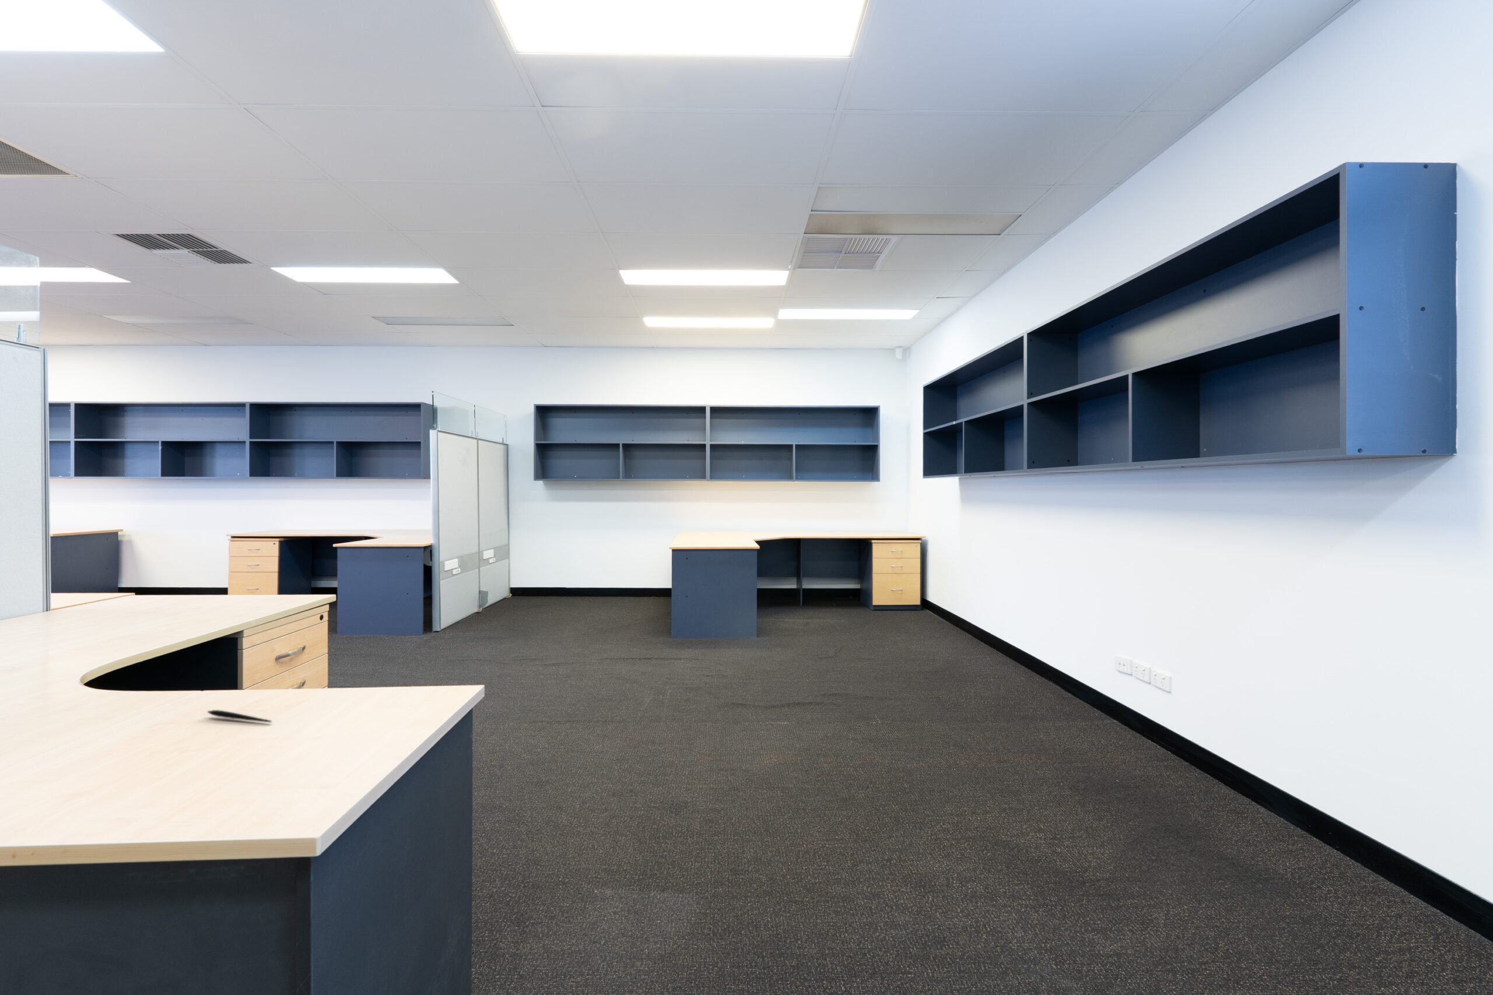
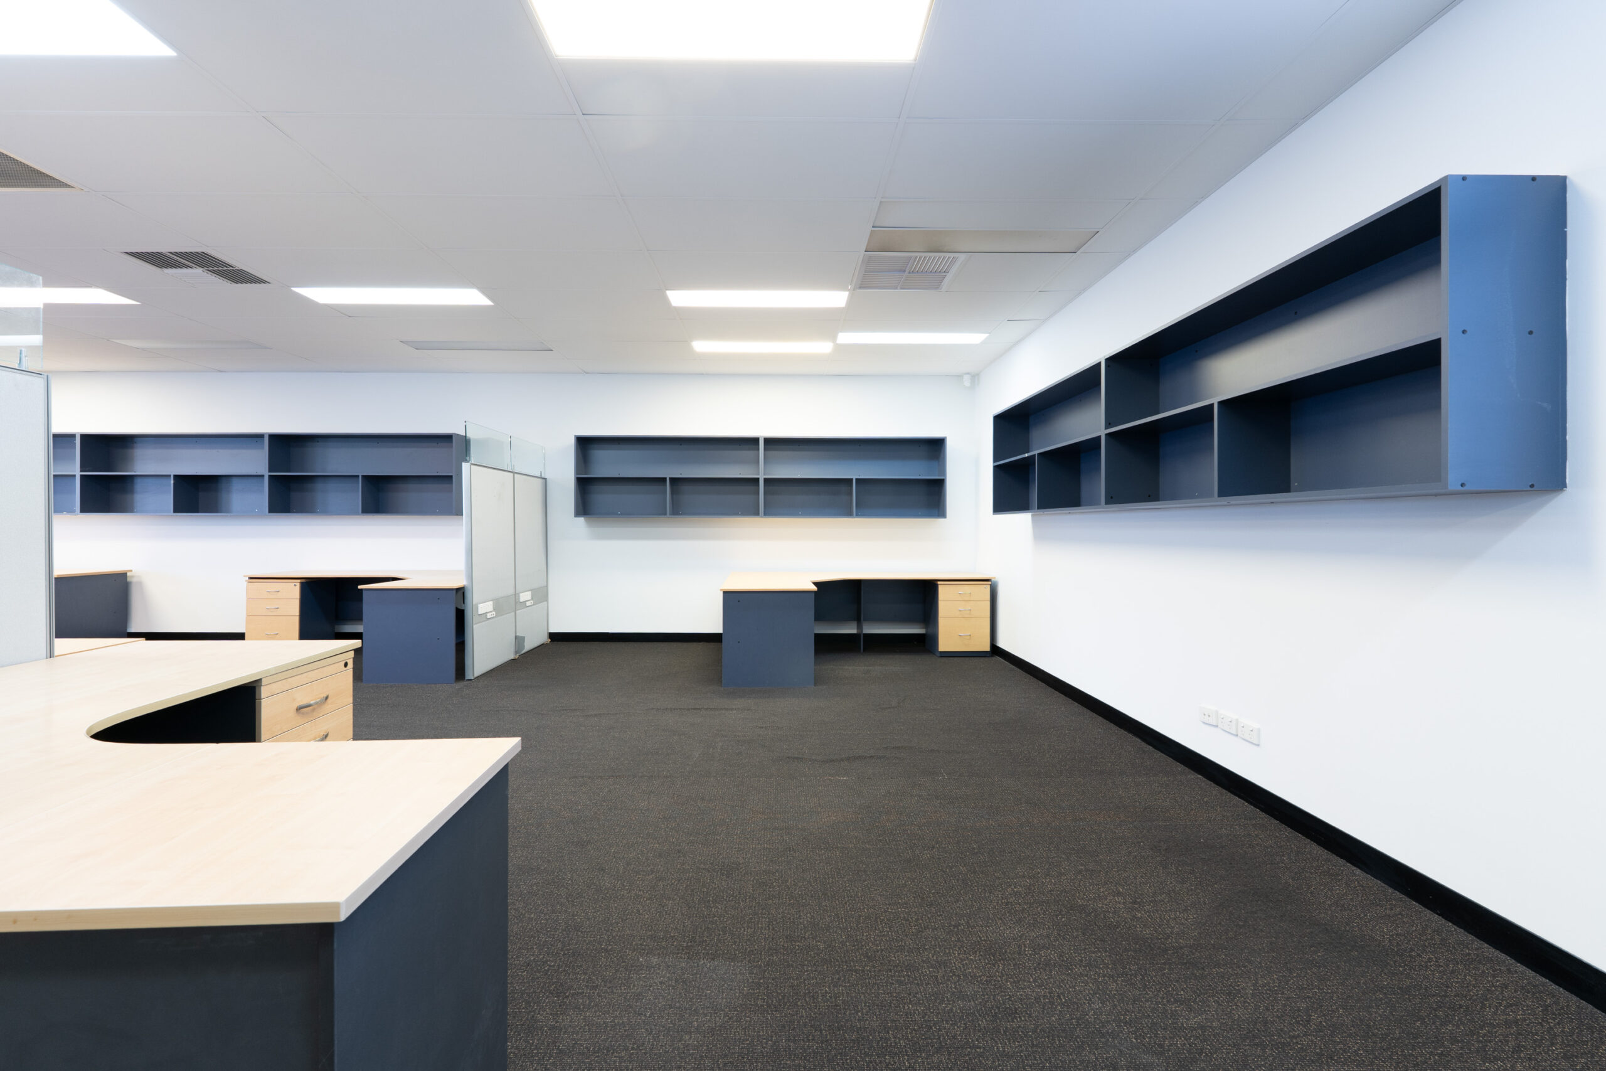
- pen (239, 716)
